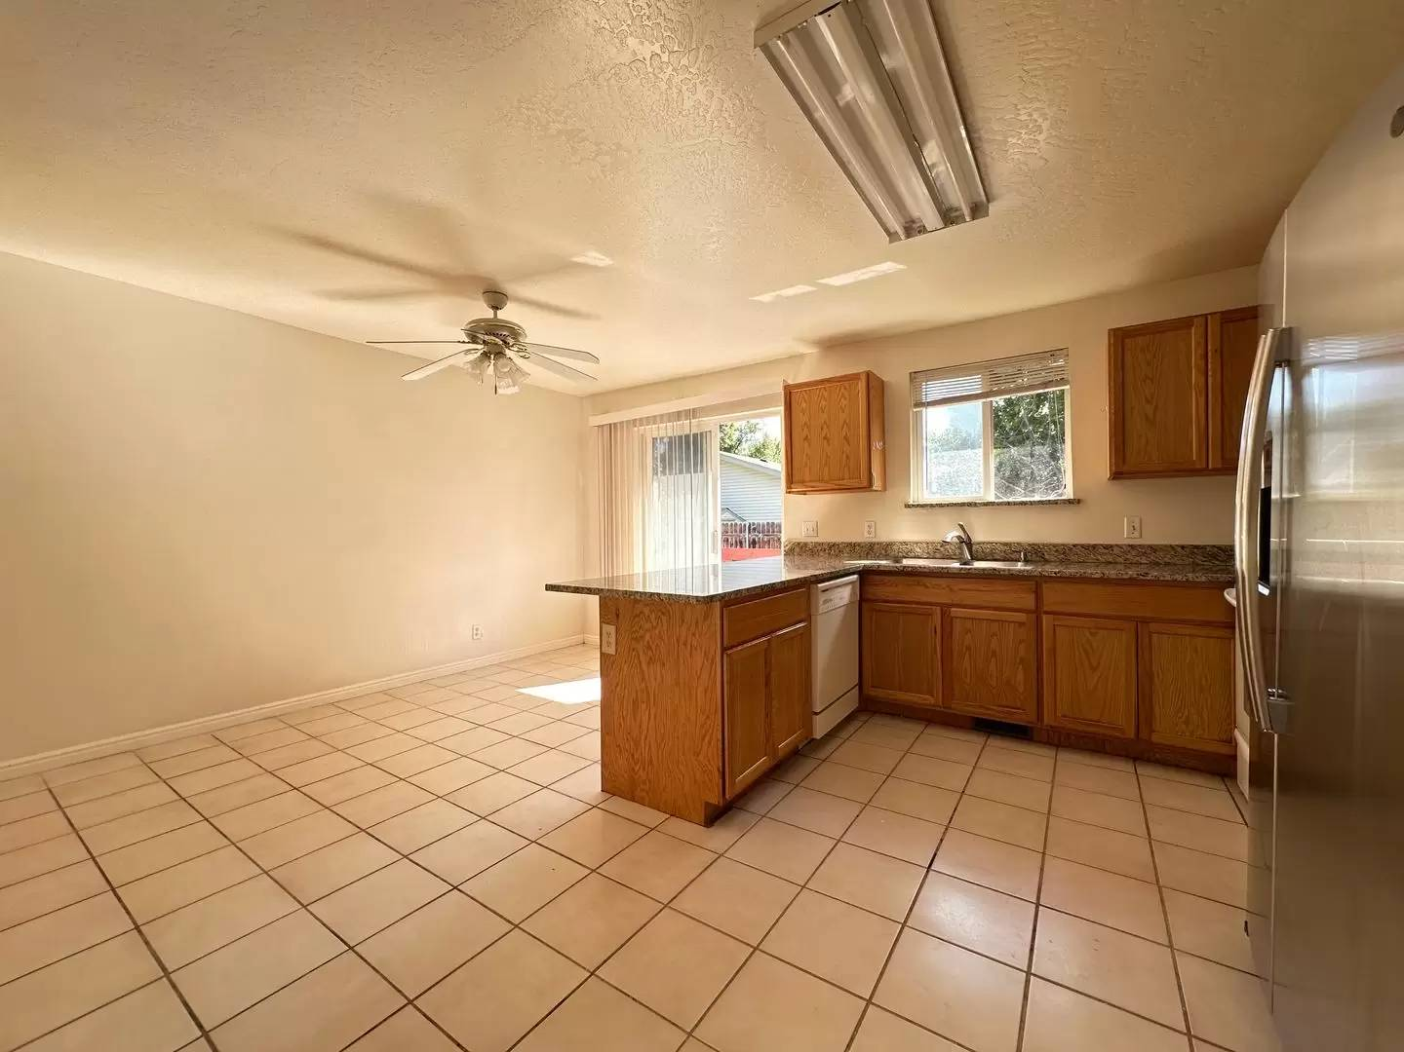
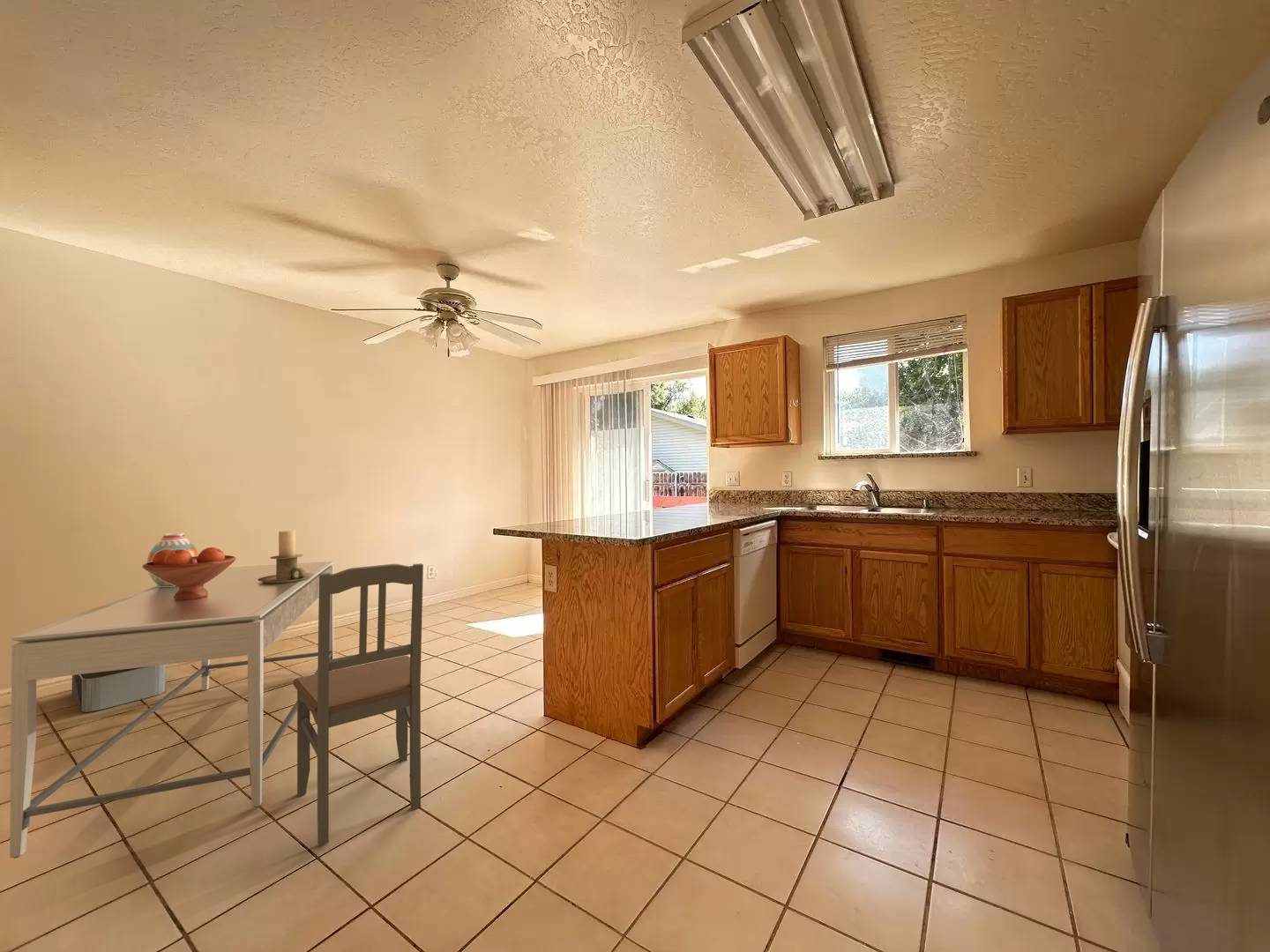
+ dining chair (363, 679)
+ candle holder (287, 554)
+ dining table (225, 663)
+ storage bin (119, 676)
+ vase (174, 549)
+ fruit bowl (191, 571)
